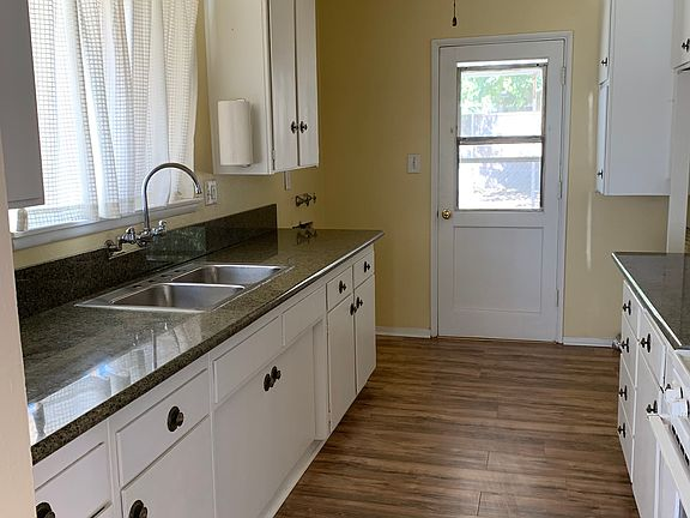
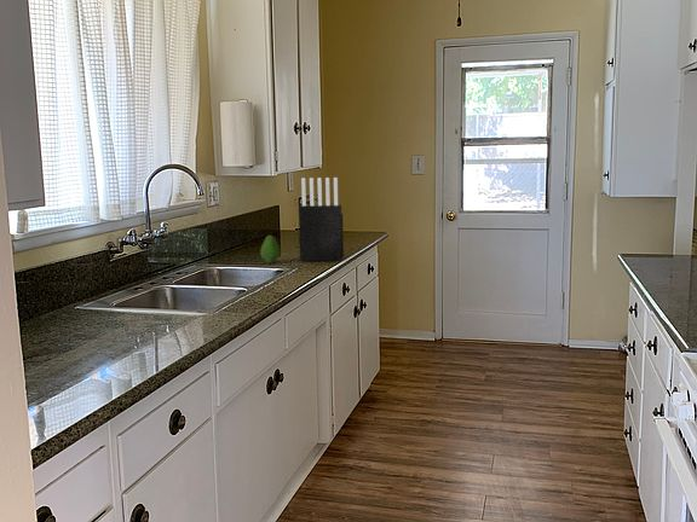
+ knife block (321, 218)
+ fruit (270, 249)
